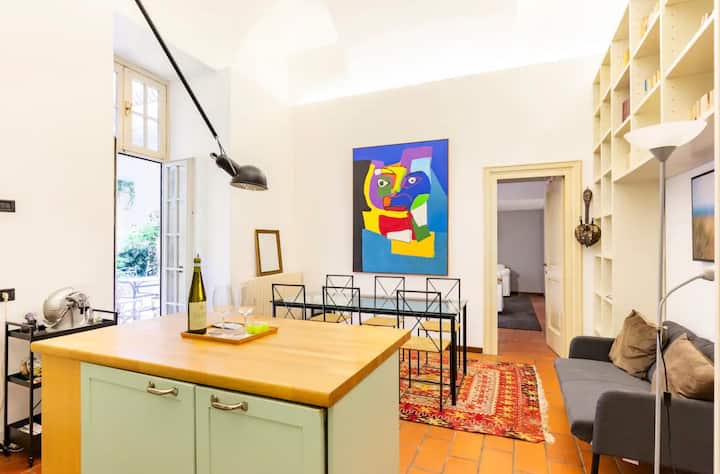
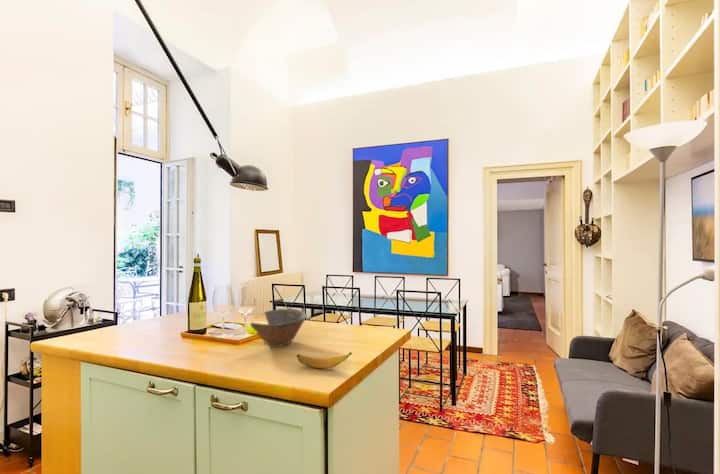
+ banana (323, 359)
+ bowl (278, 328)
